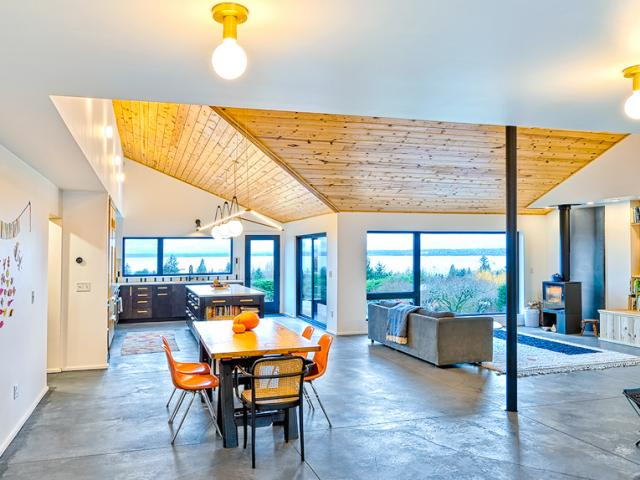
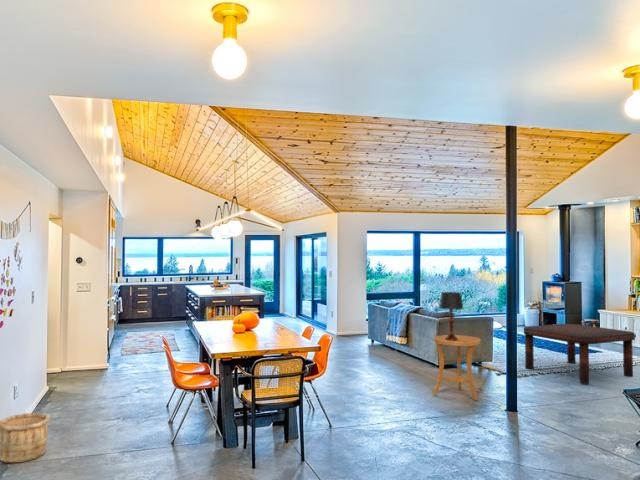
+ table lamp (451, 315)
+ coffee table (579, 350)
+ wooden bucket (23, 437)
+ side table (457, 366)
